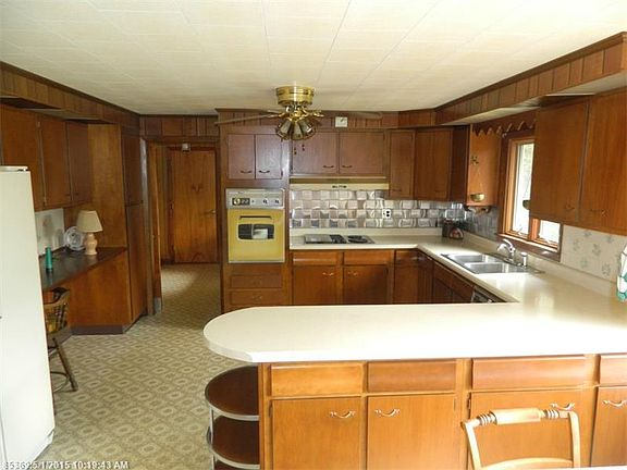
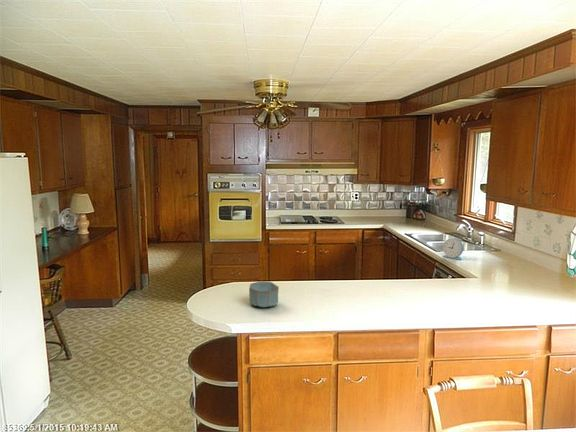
+ alarm clock (454, 247)
+ bowl (264, 295)
